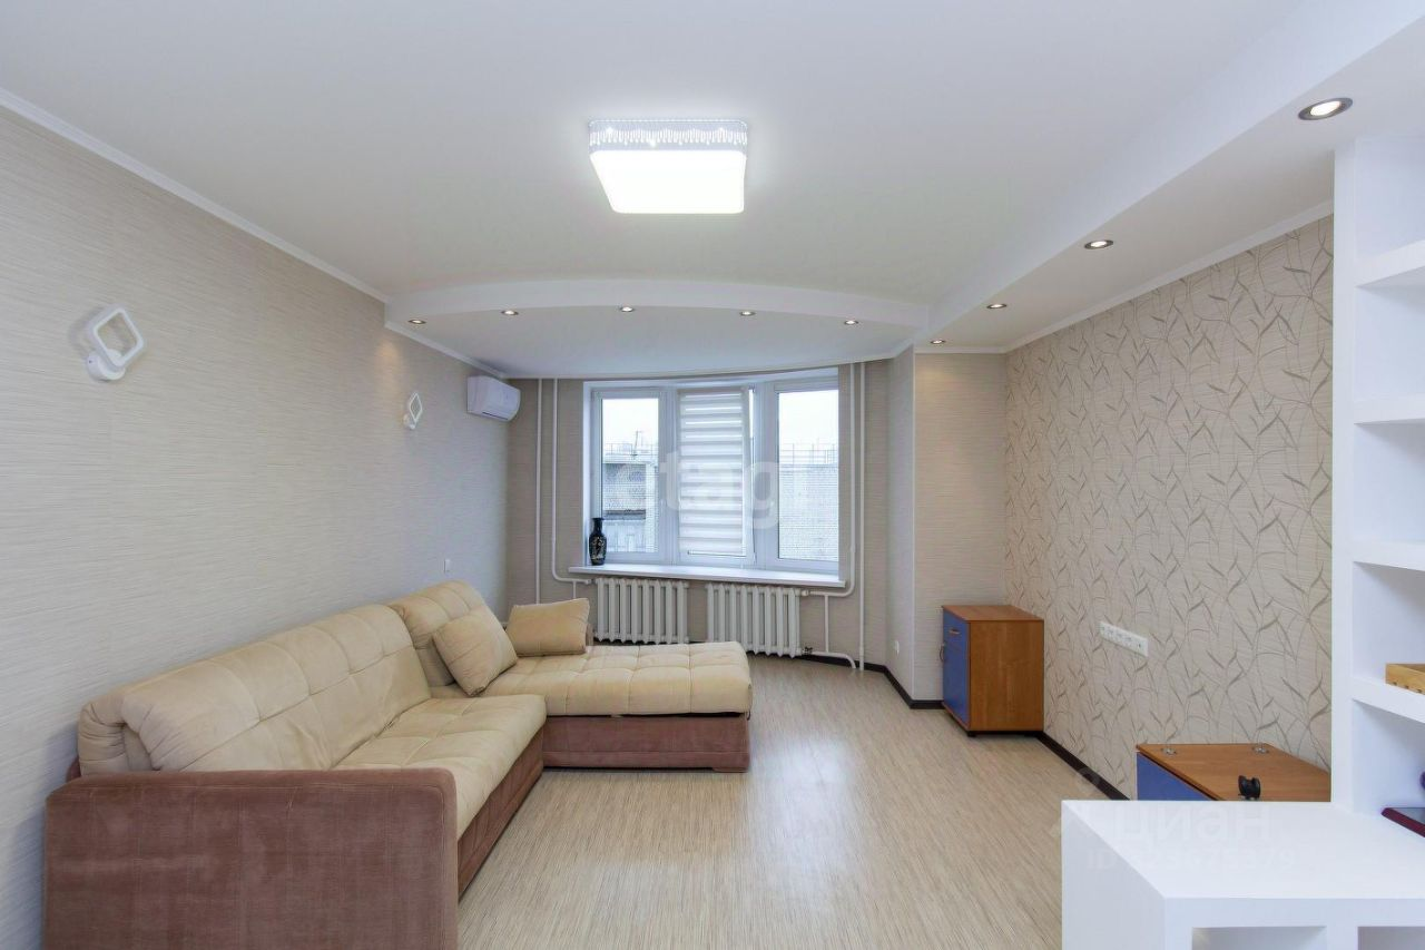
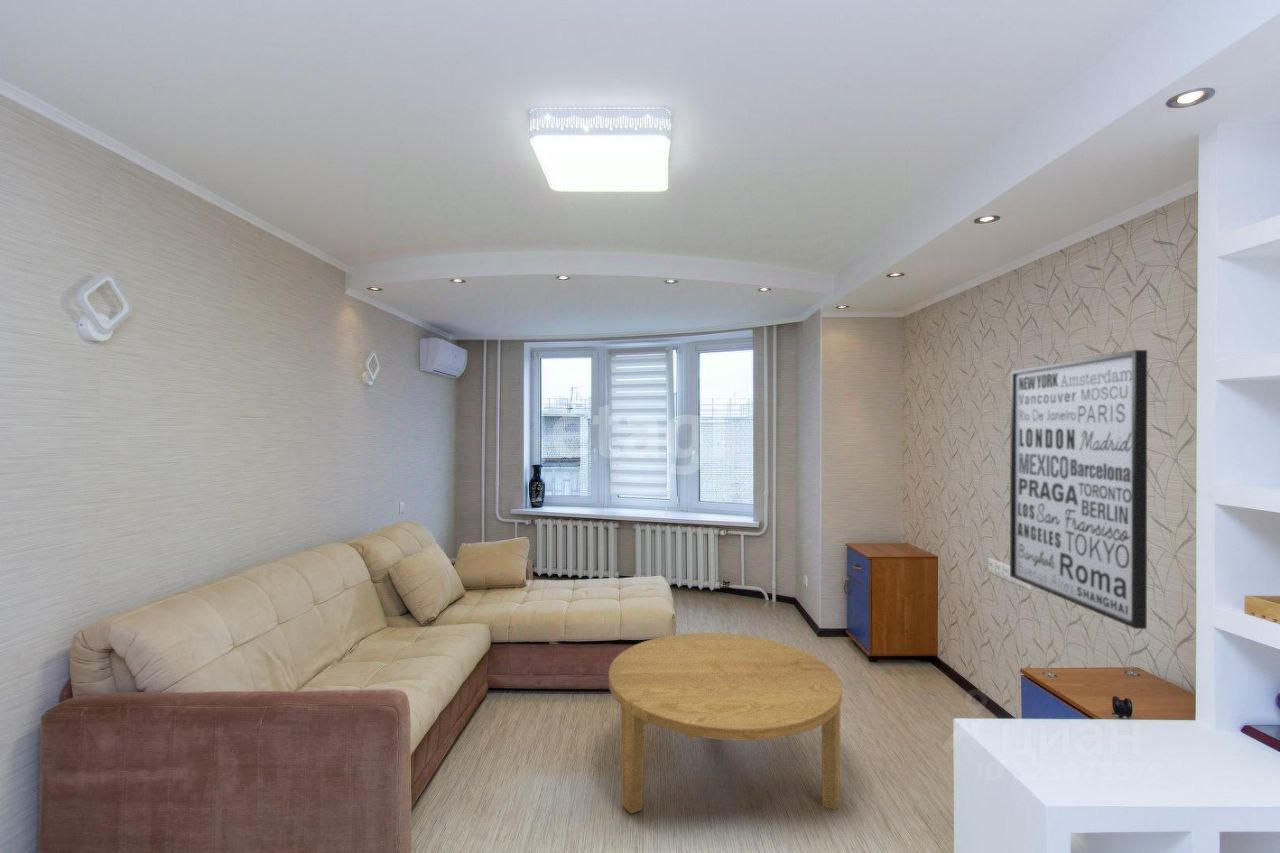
+ wall art (1068, 480)
+ coffee table (721, 721)
